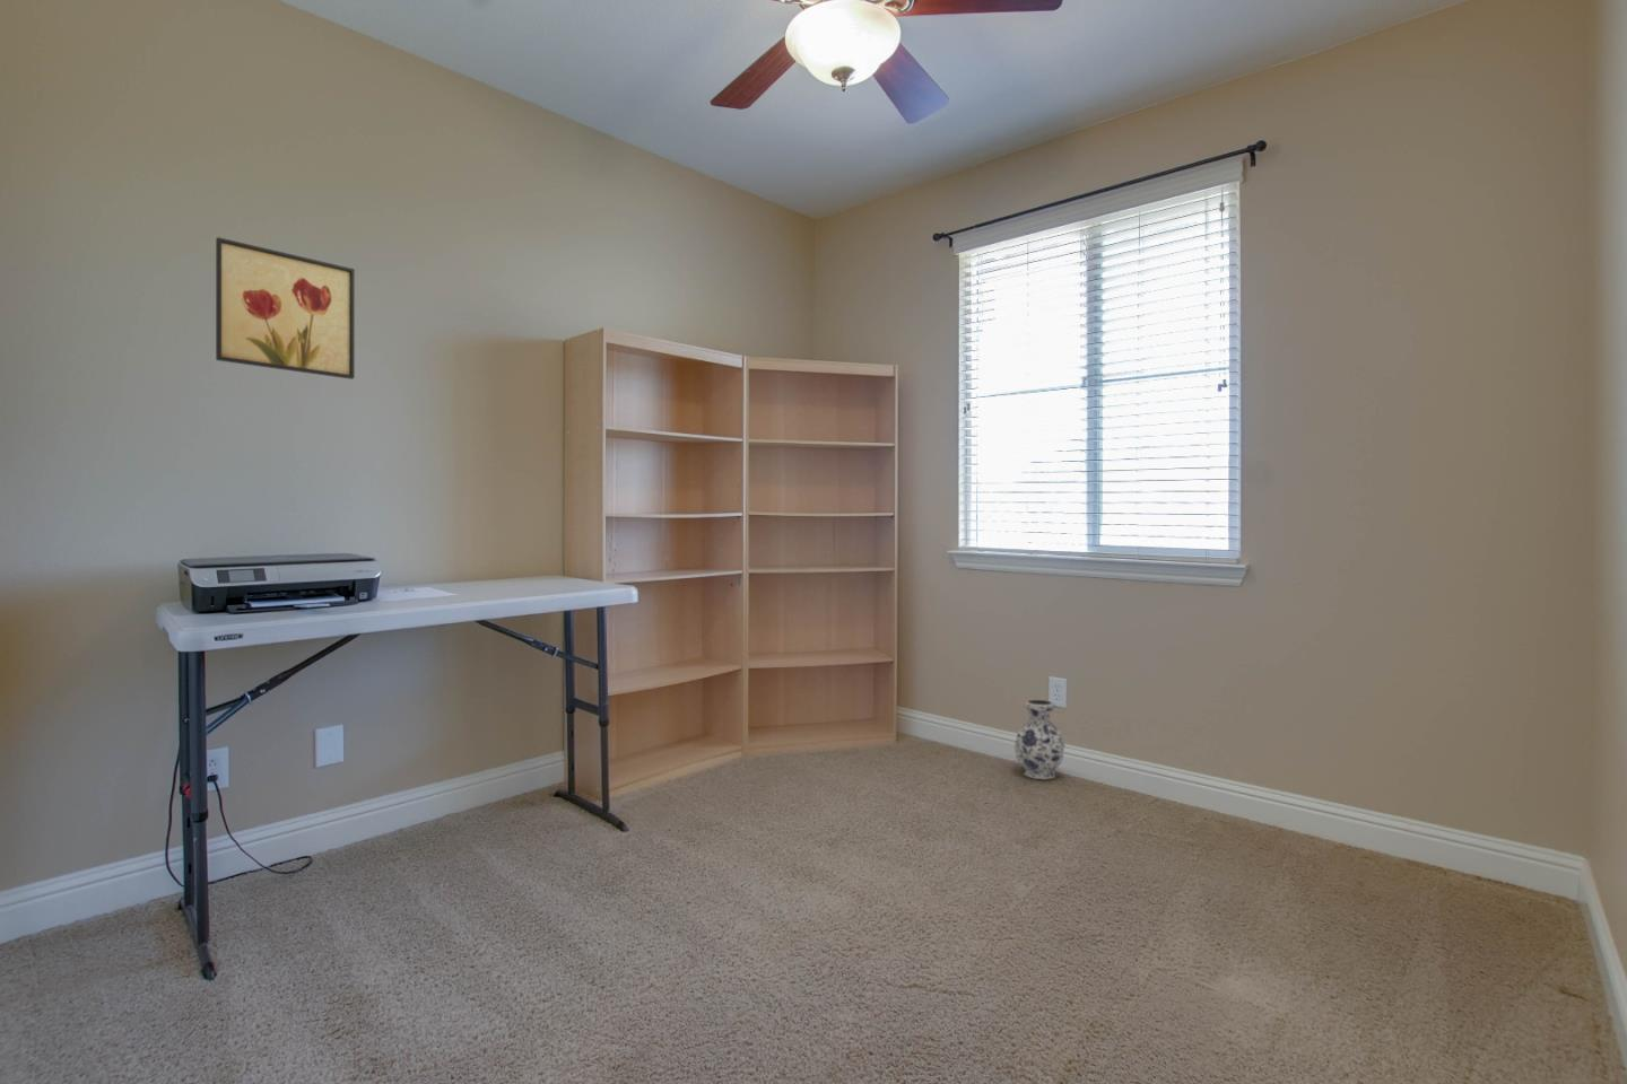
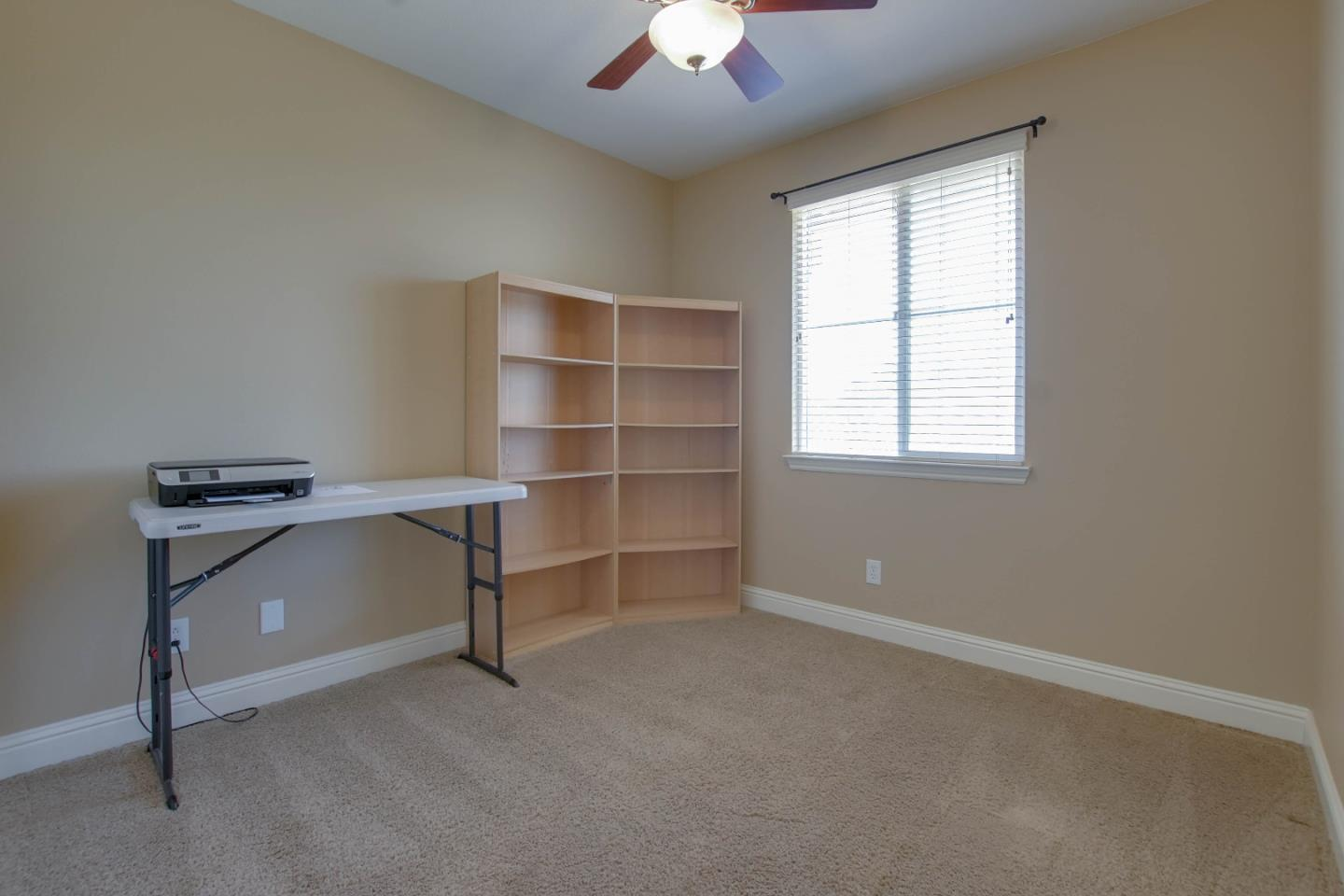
- wall art (287, 313)
- vase (1040, 738)
